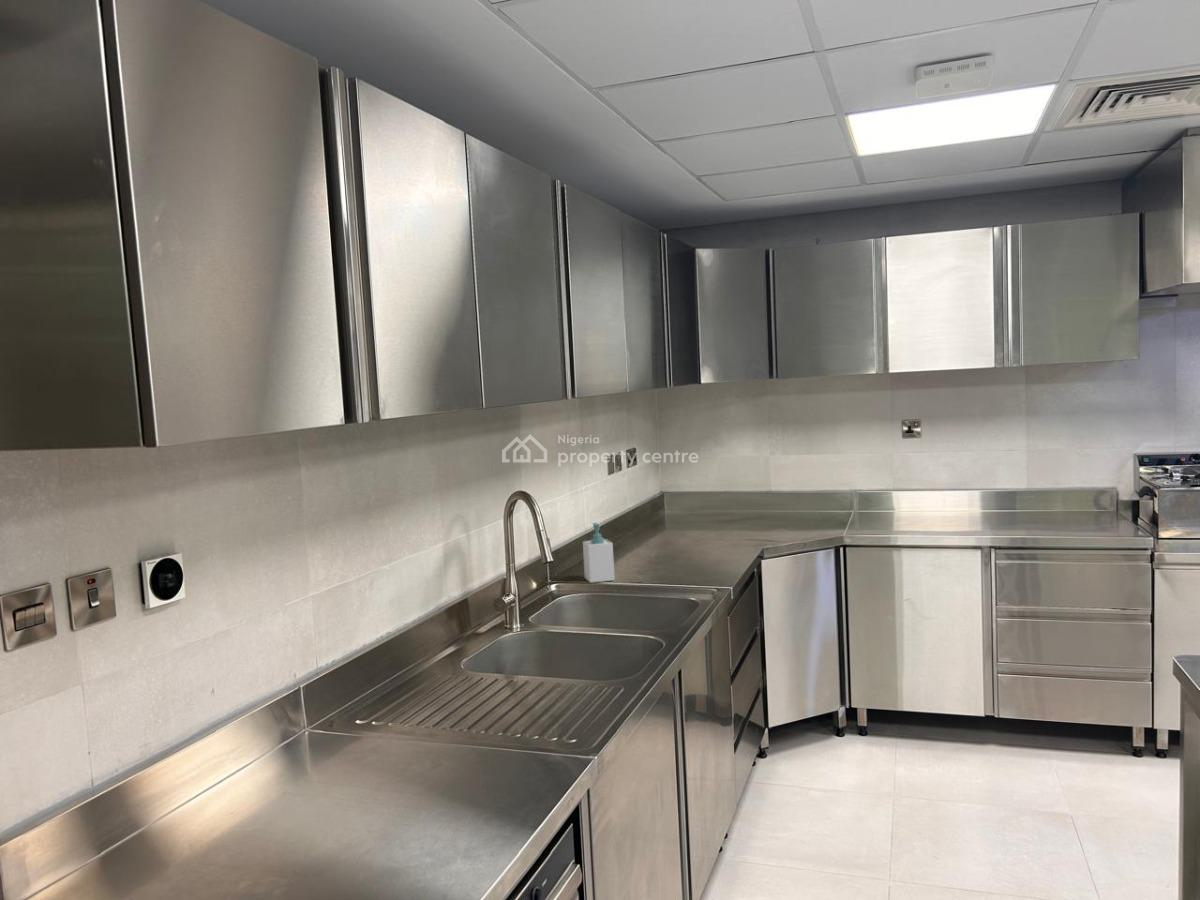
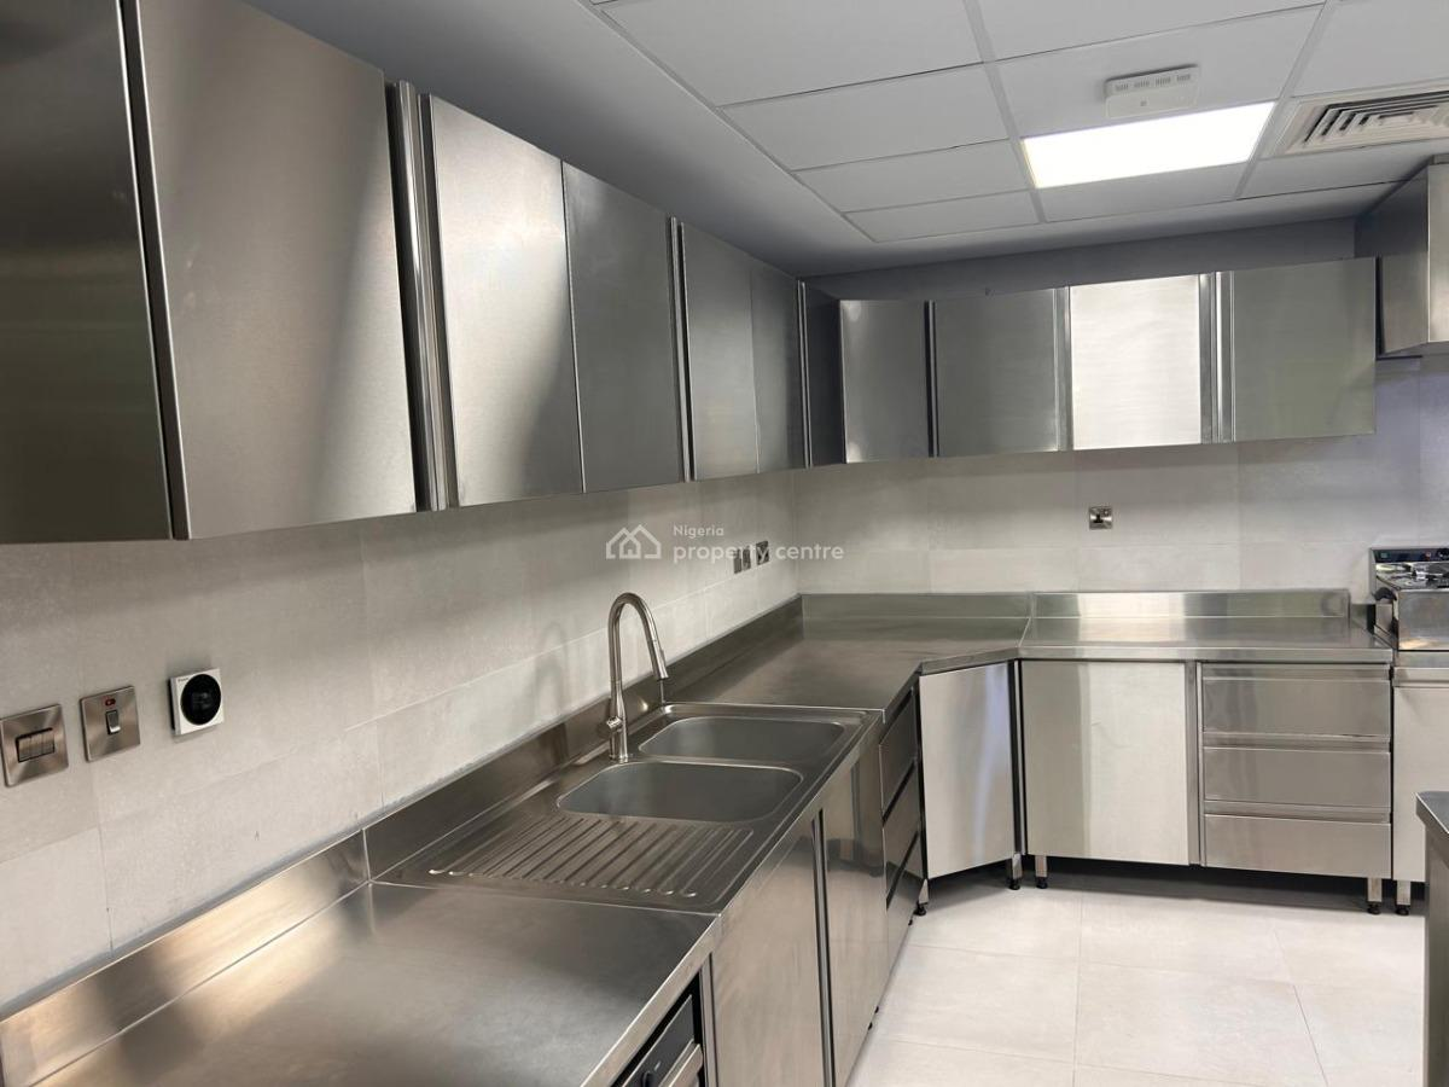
- soap bottle (597, 551)
